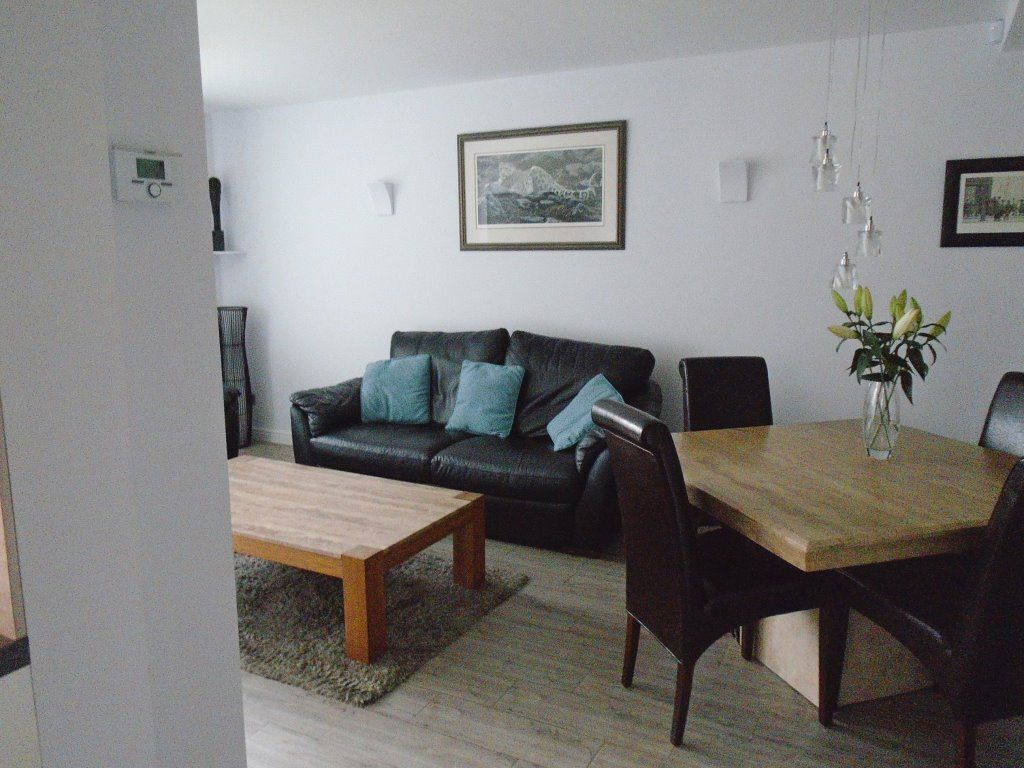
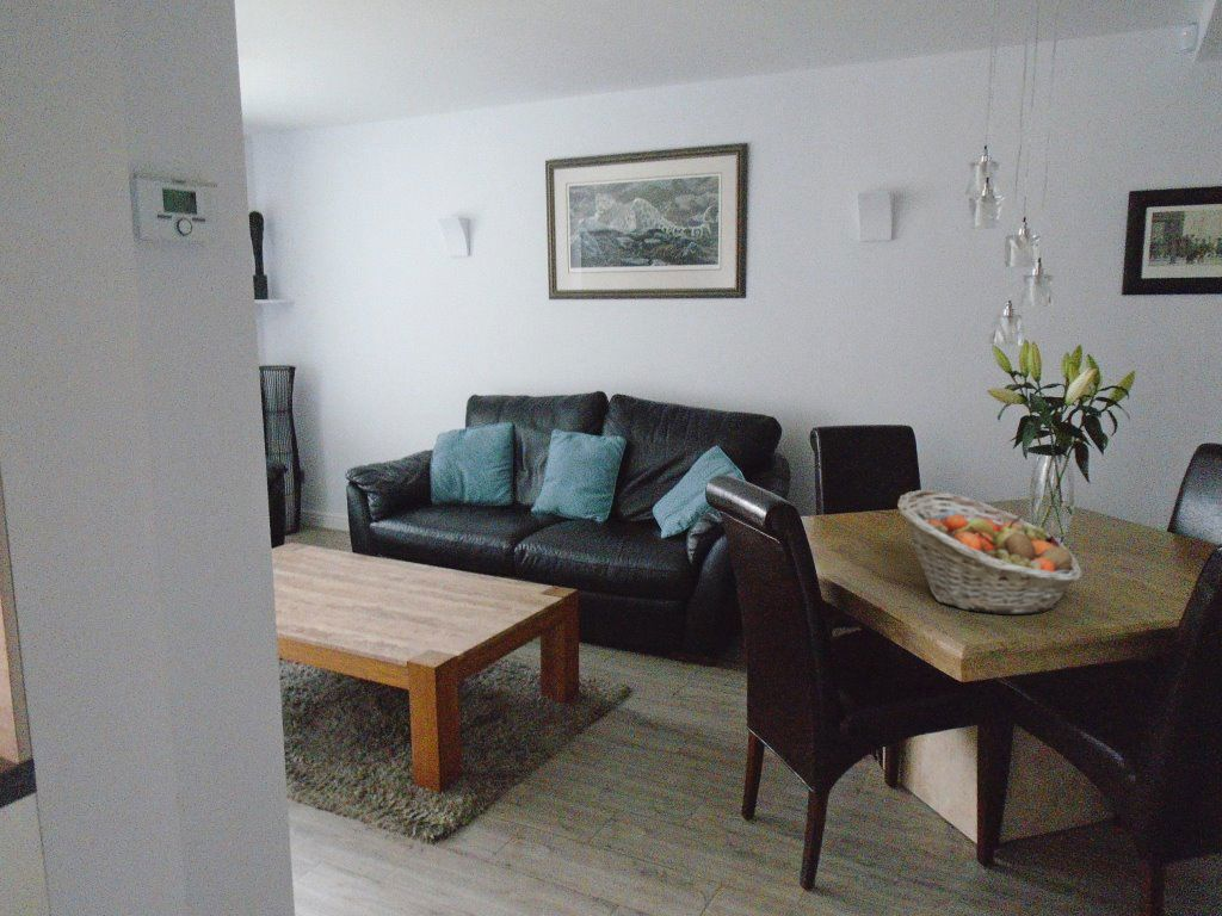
+ fruit basket (985, 547)
